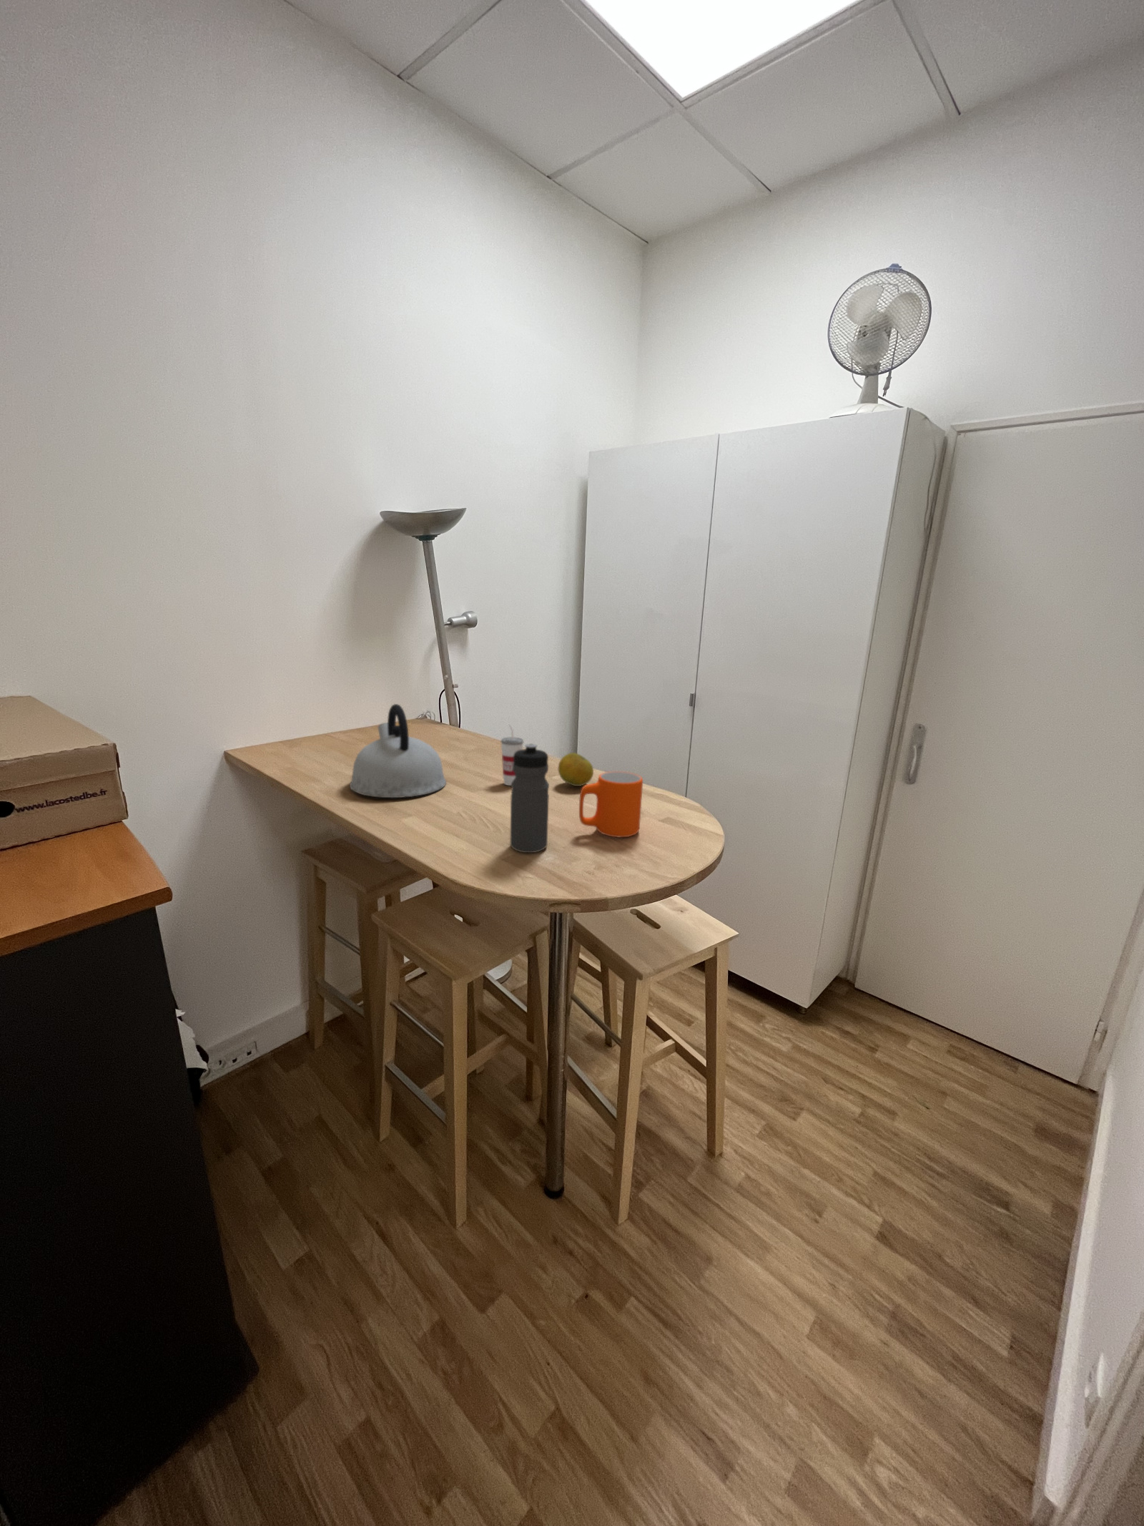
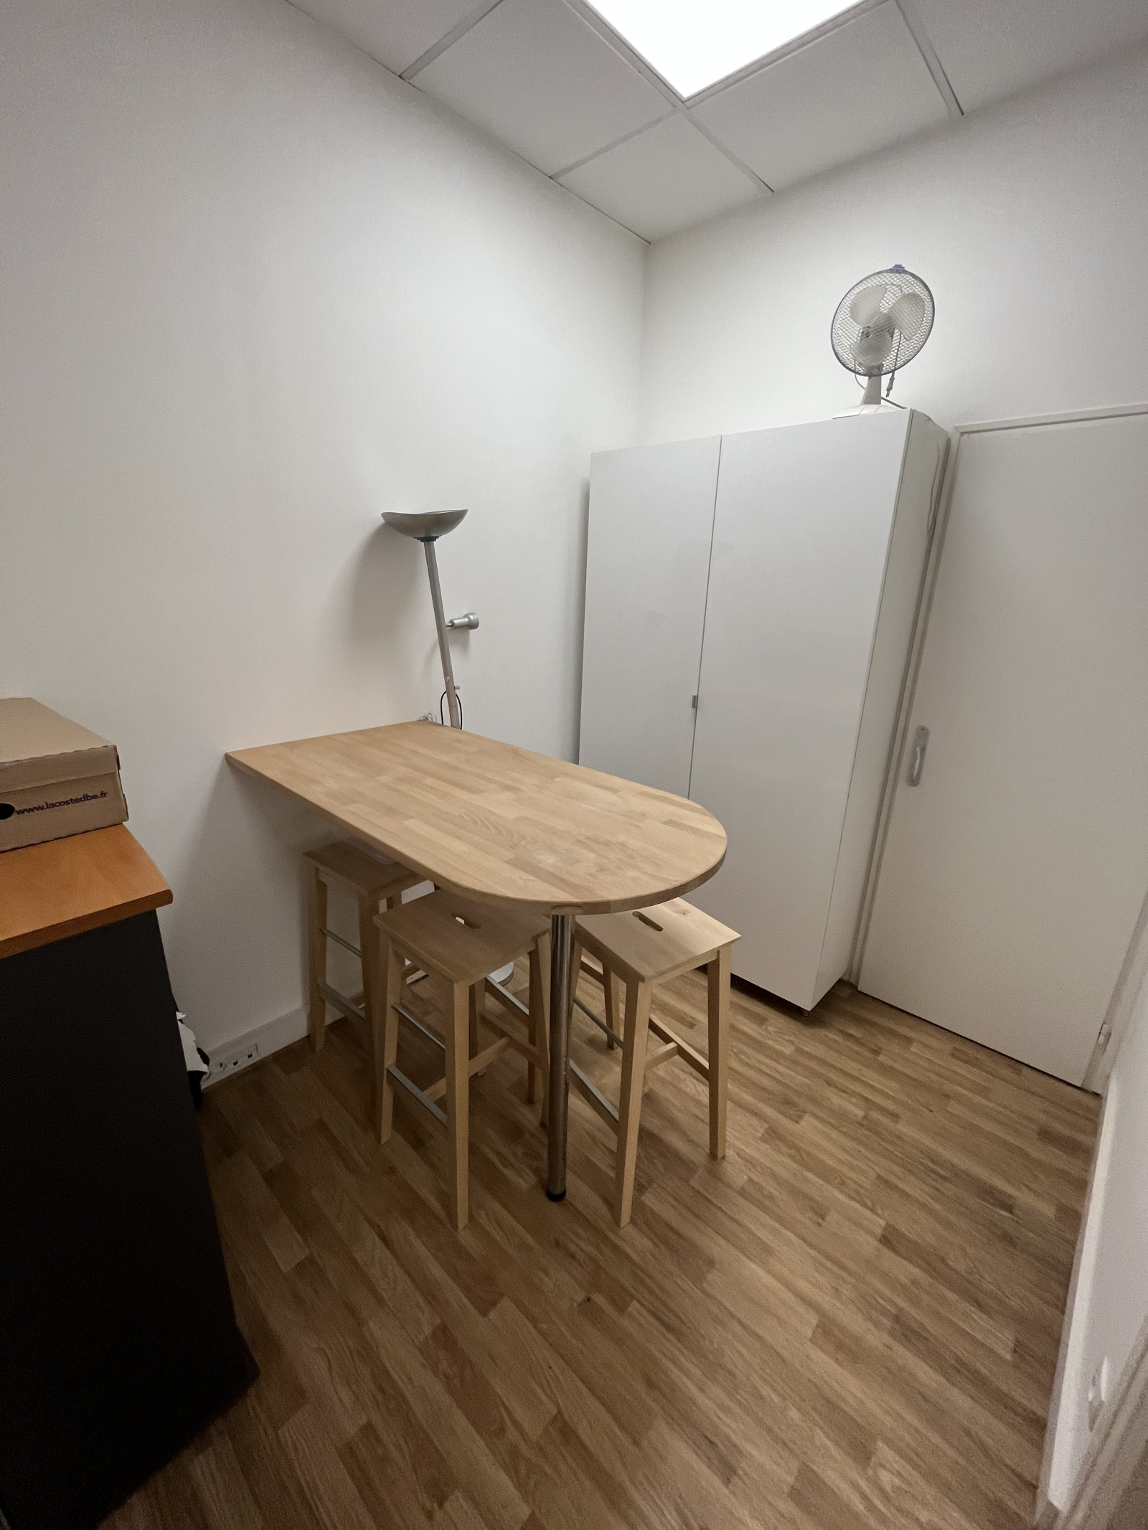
- mug (613, 806)
- kettle (397, 743)
- cup (512, 753)
- fruit (576, 770)
- water bottle (530, 796)
